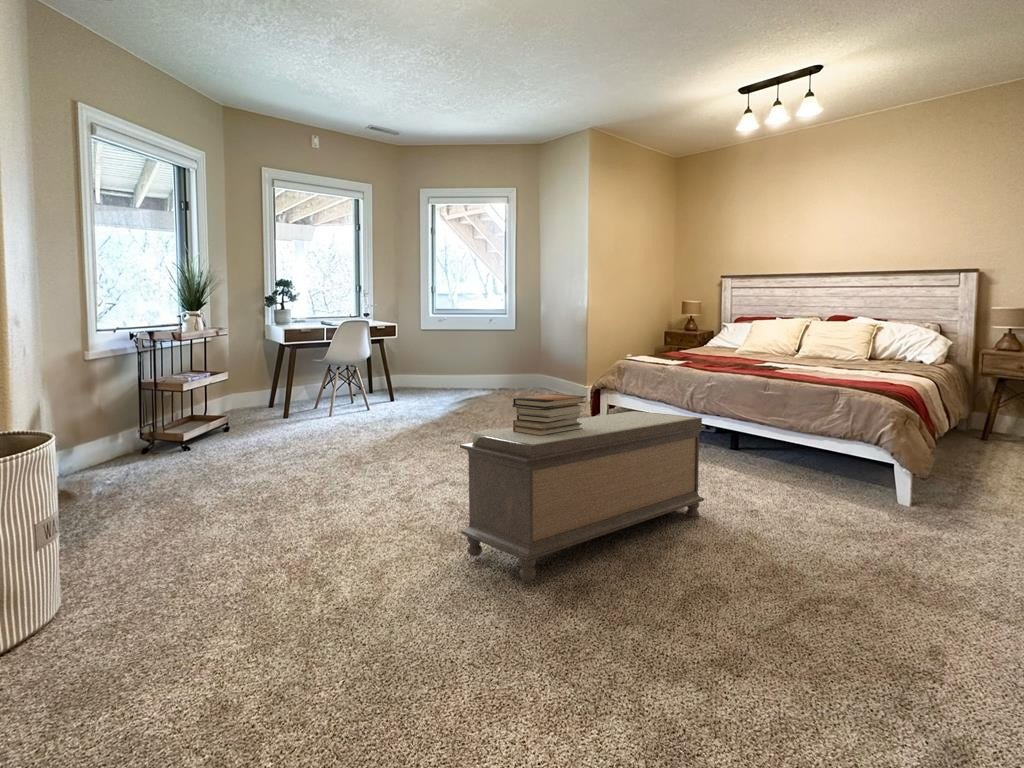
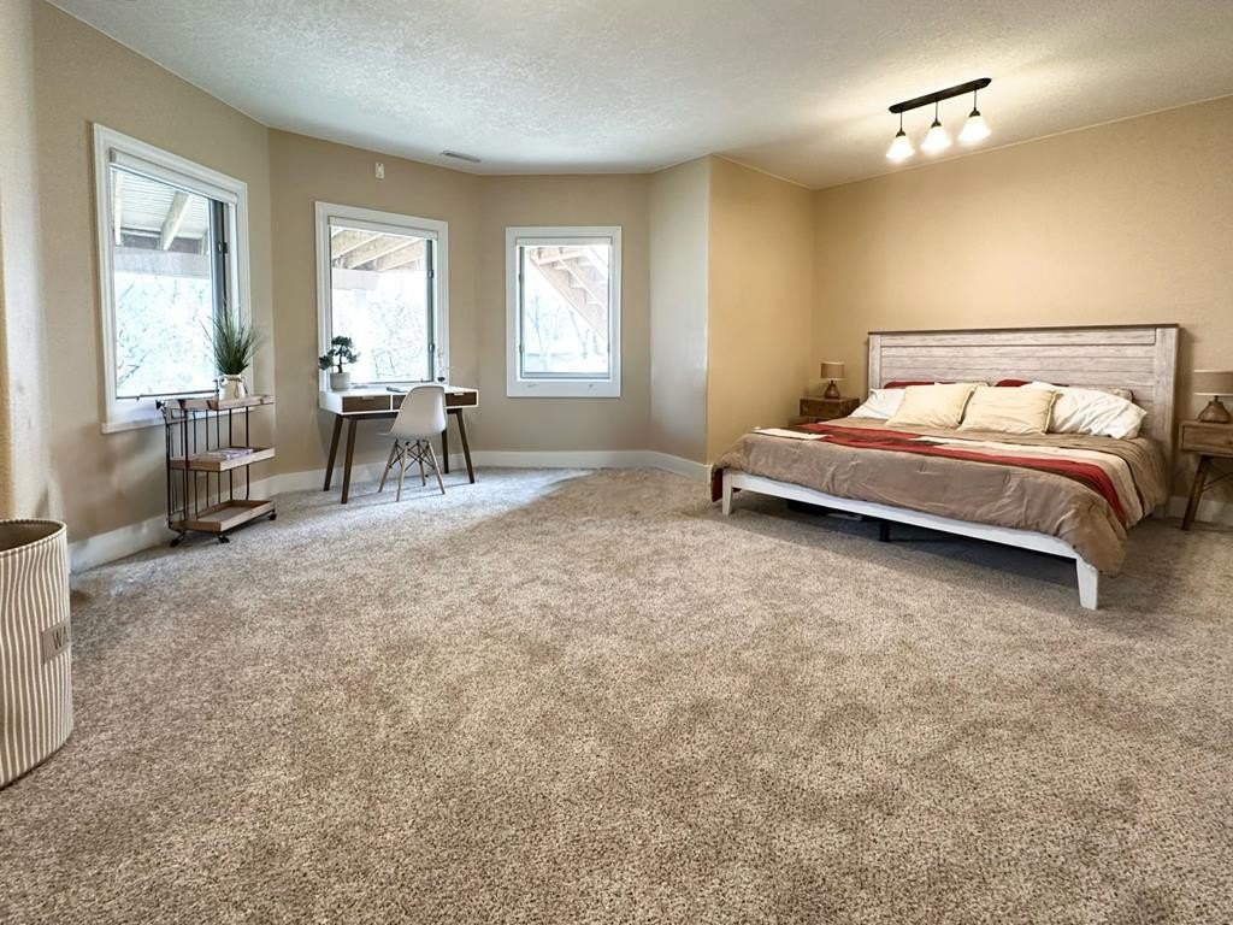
- book stack (549, 413)
- bench (593, 479)
